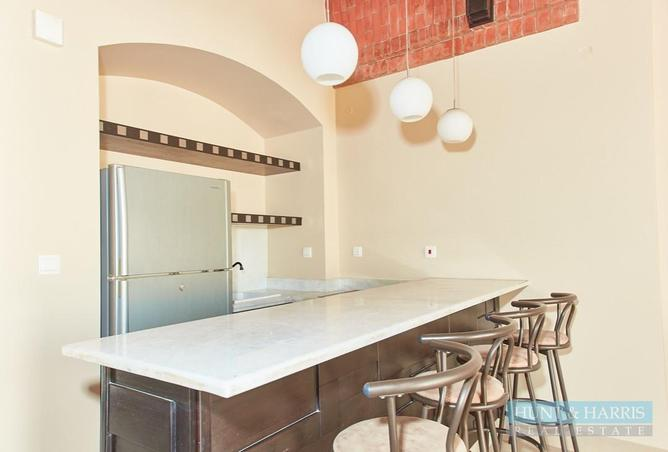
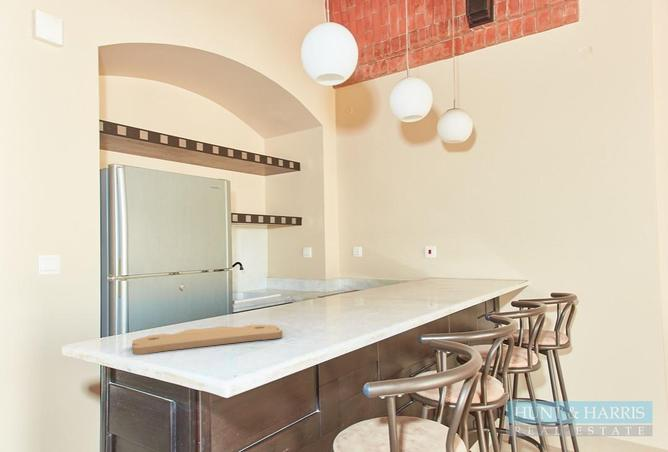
+ cutting board (209, 336)
